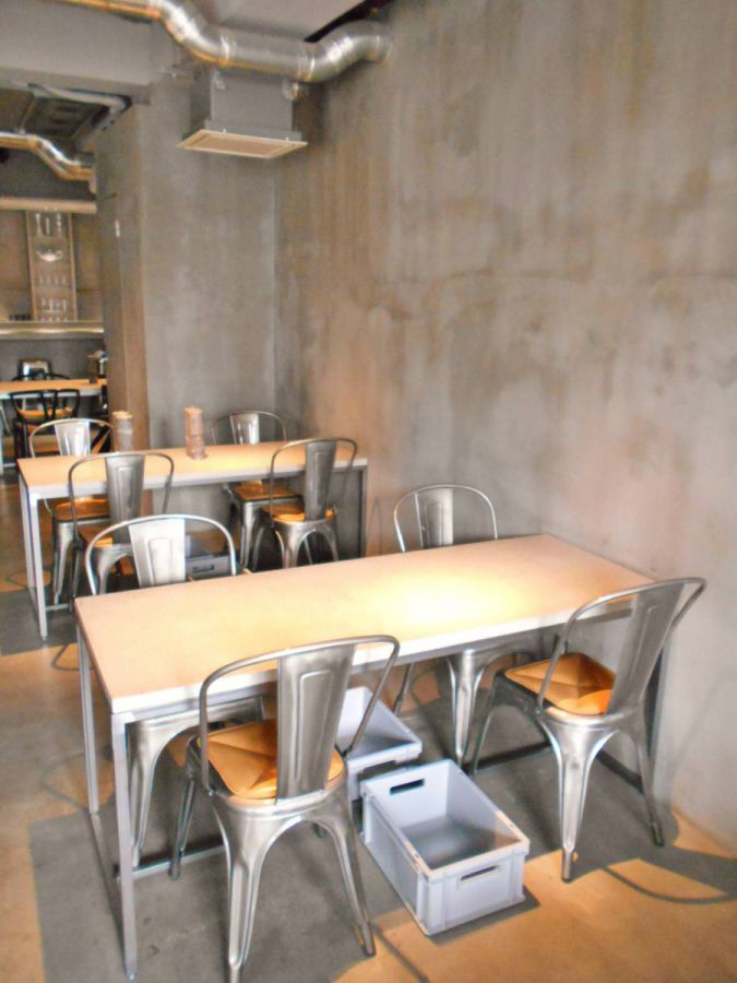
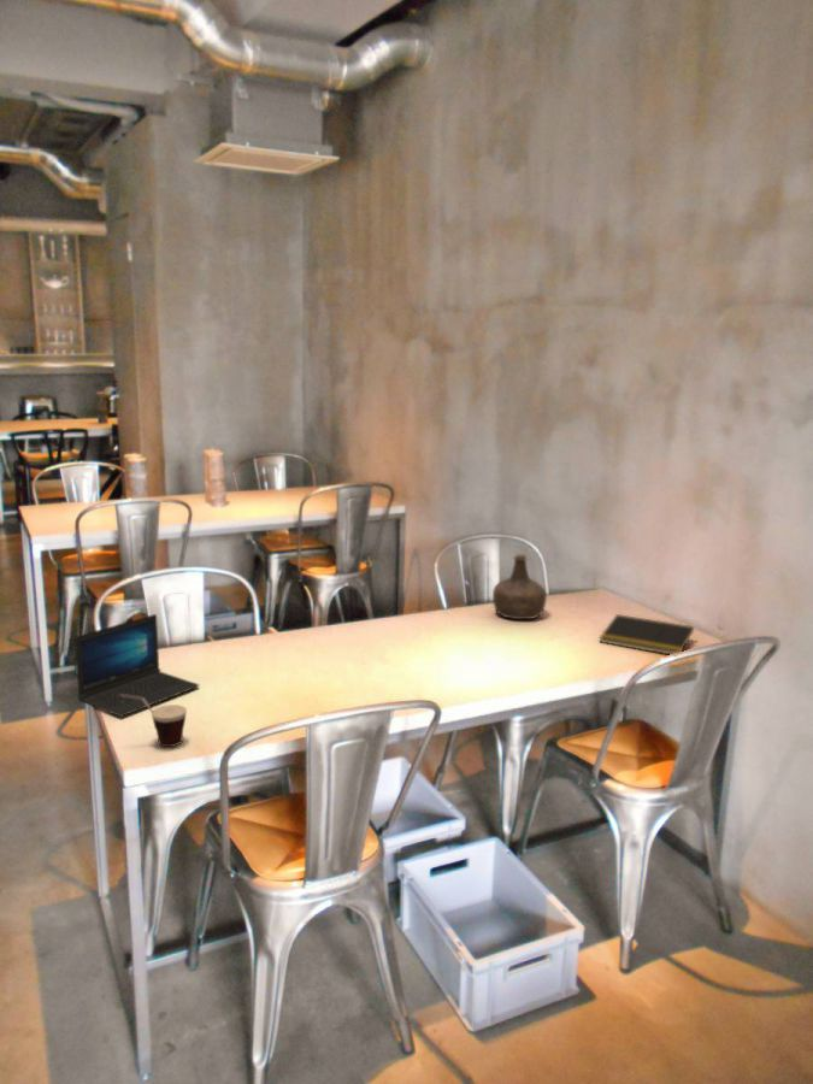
+ laptop (139, 662)
+ bottle (519, 584)
+ cup (154, 718)
+ notepad (646, 634)
